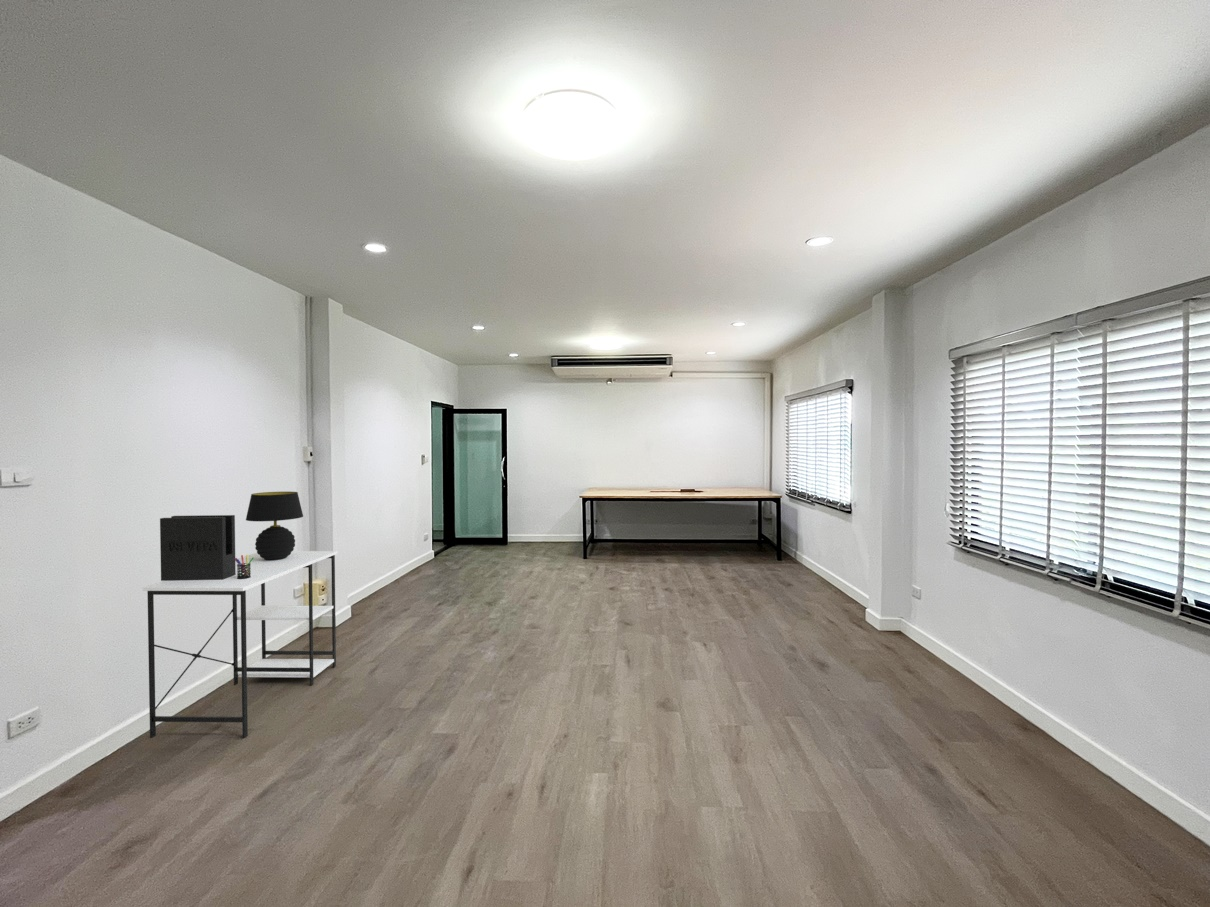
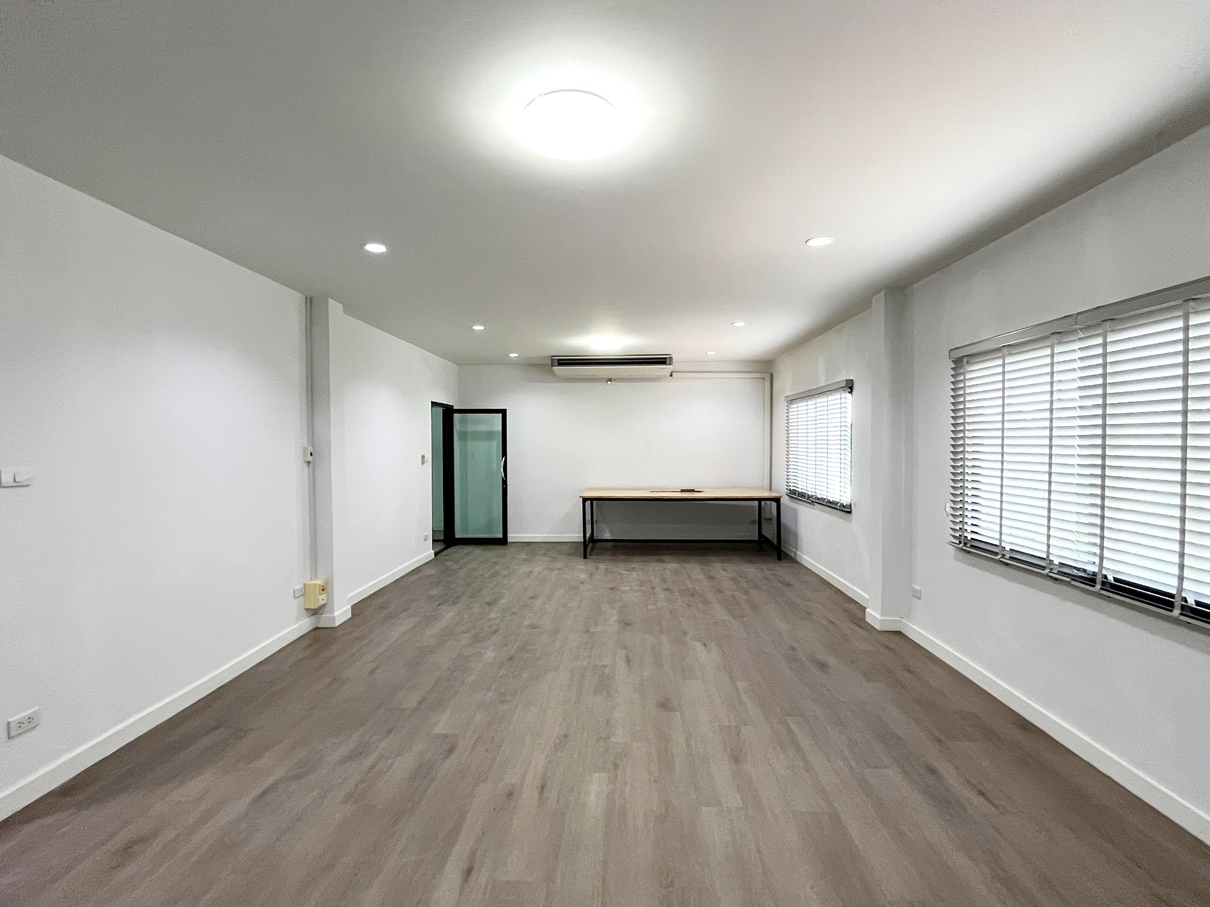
- table lamp (275, 525)
- pen holder (245, 565)
- desk (262, 631)
- file holder (198, 546)
